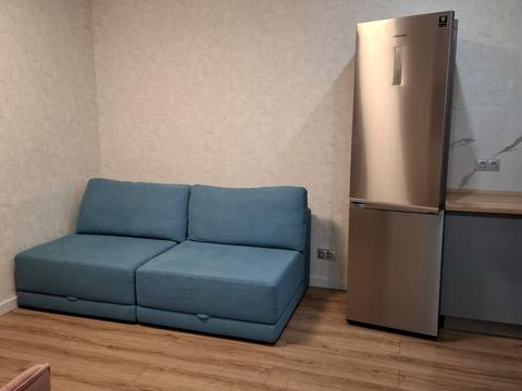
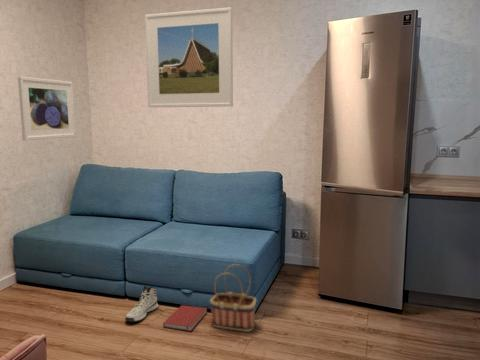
+ sneaker (141, 301)
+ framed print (188, 59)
+ book (185, 317)
+ basket (233, 296)
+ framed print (49, 109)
